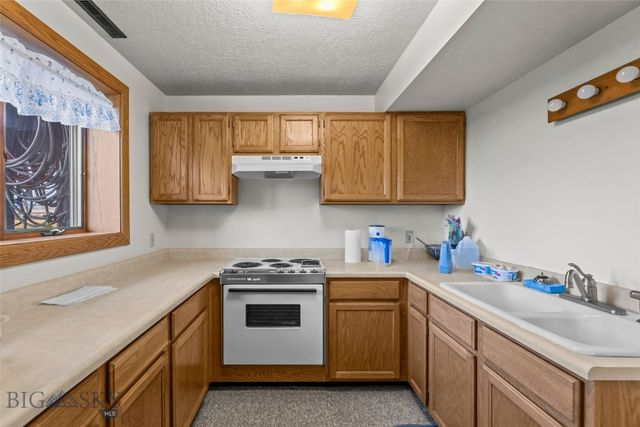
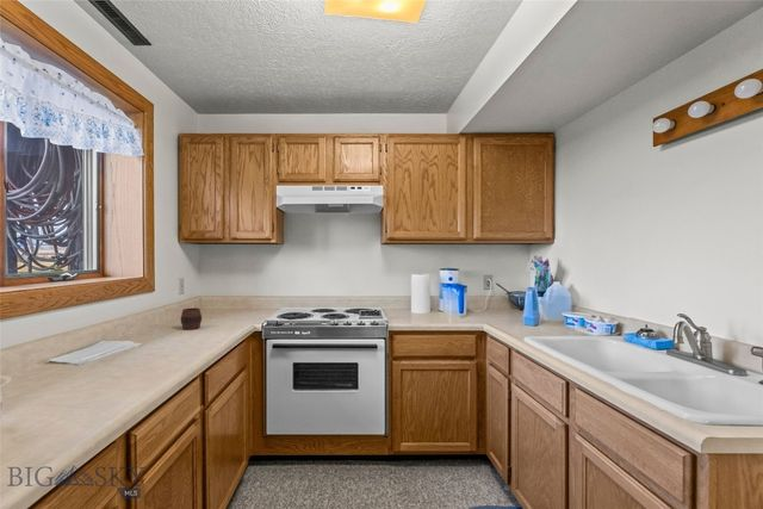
+ cup (191, 318)
